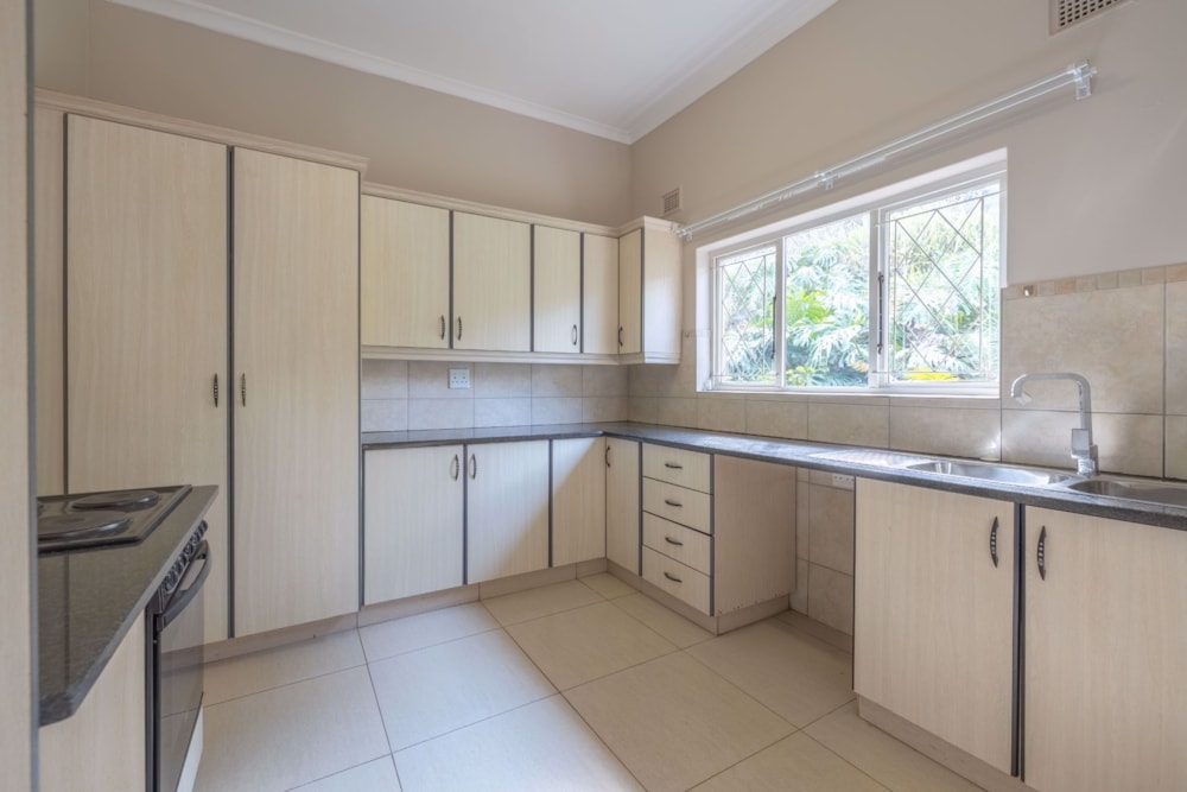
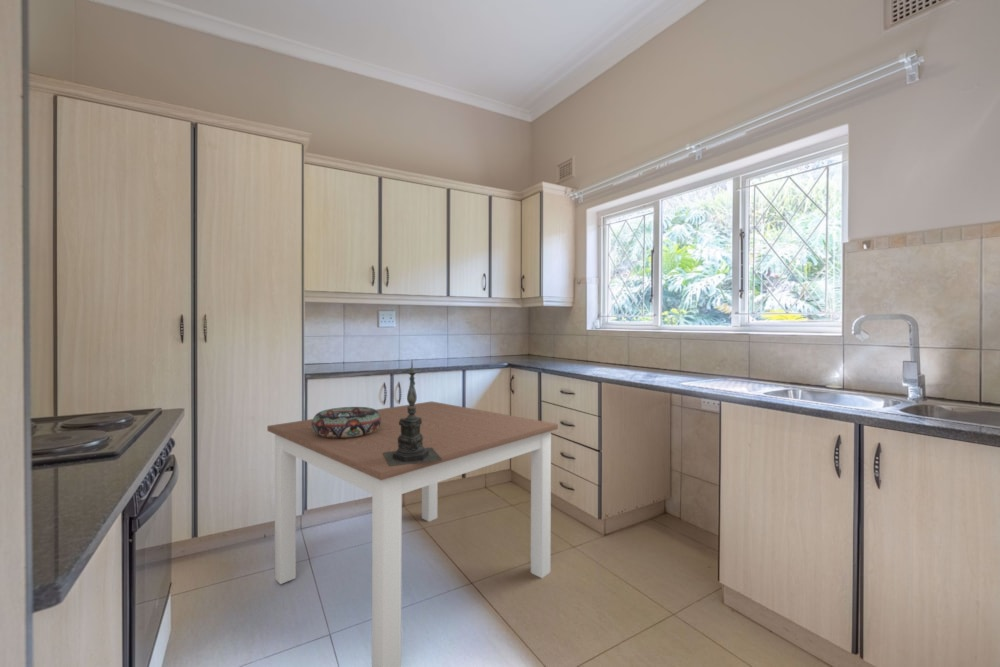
+ dining table (422, 500)
+ decorative bowl (347, 421)
+ candle holder (411, 405)
